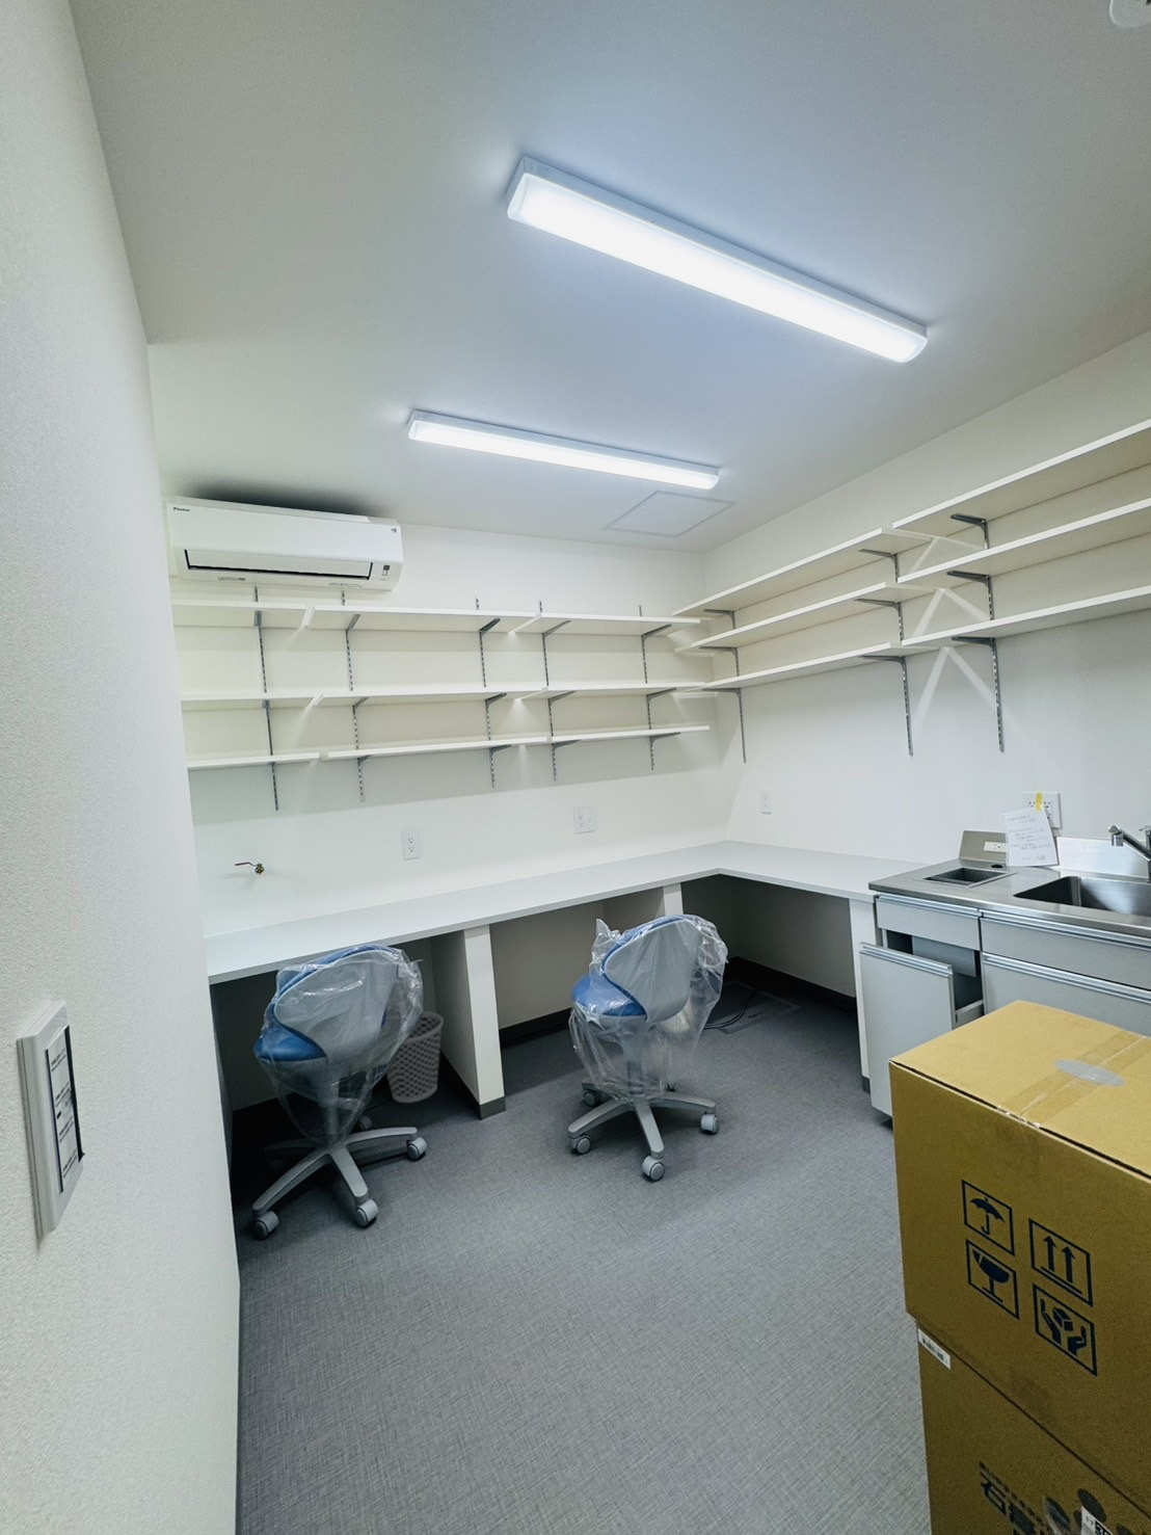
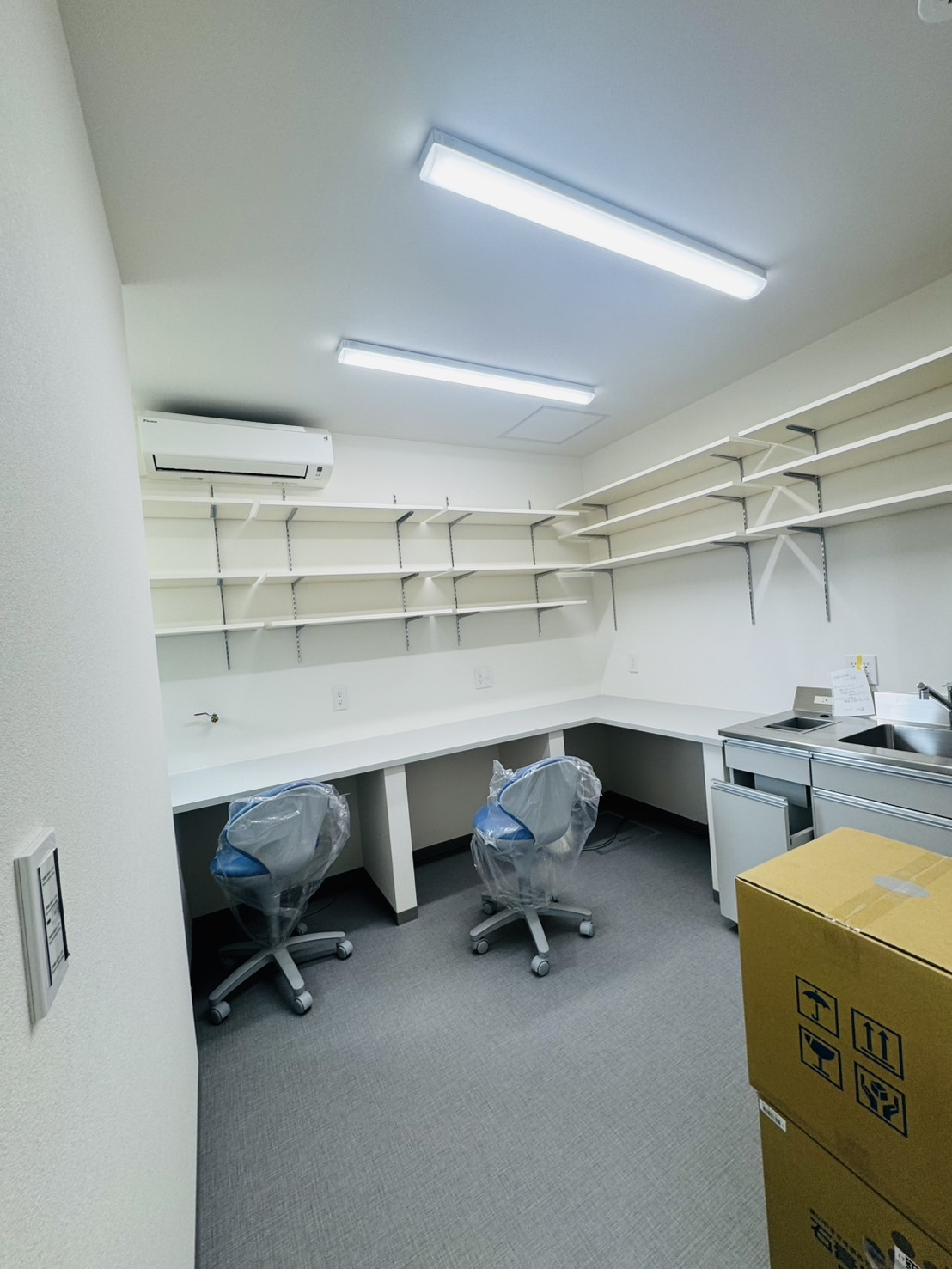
- wastebasket (411, 1058)
